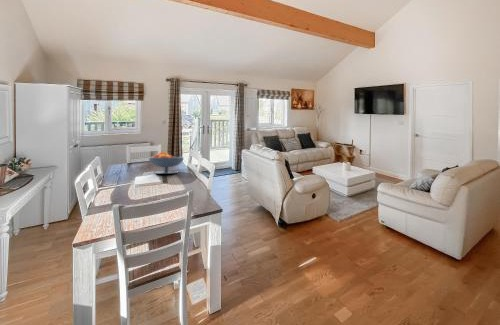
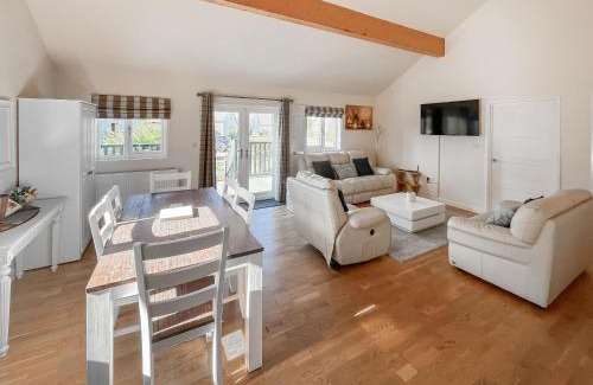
- fruit bowl (166, 162)
